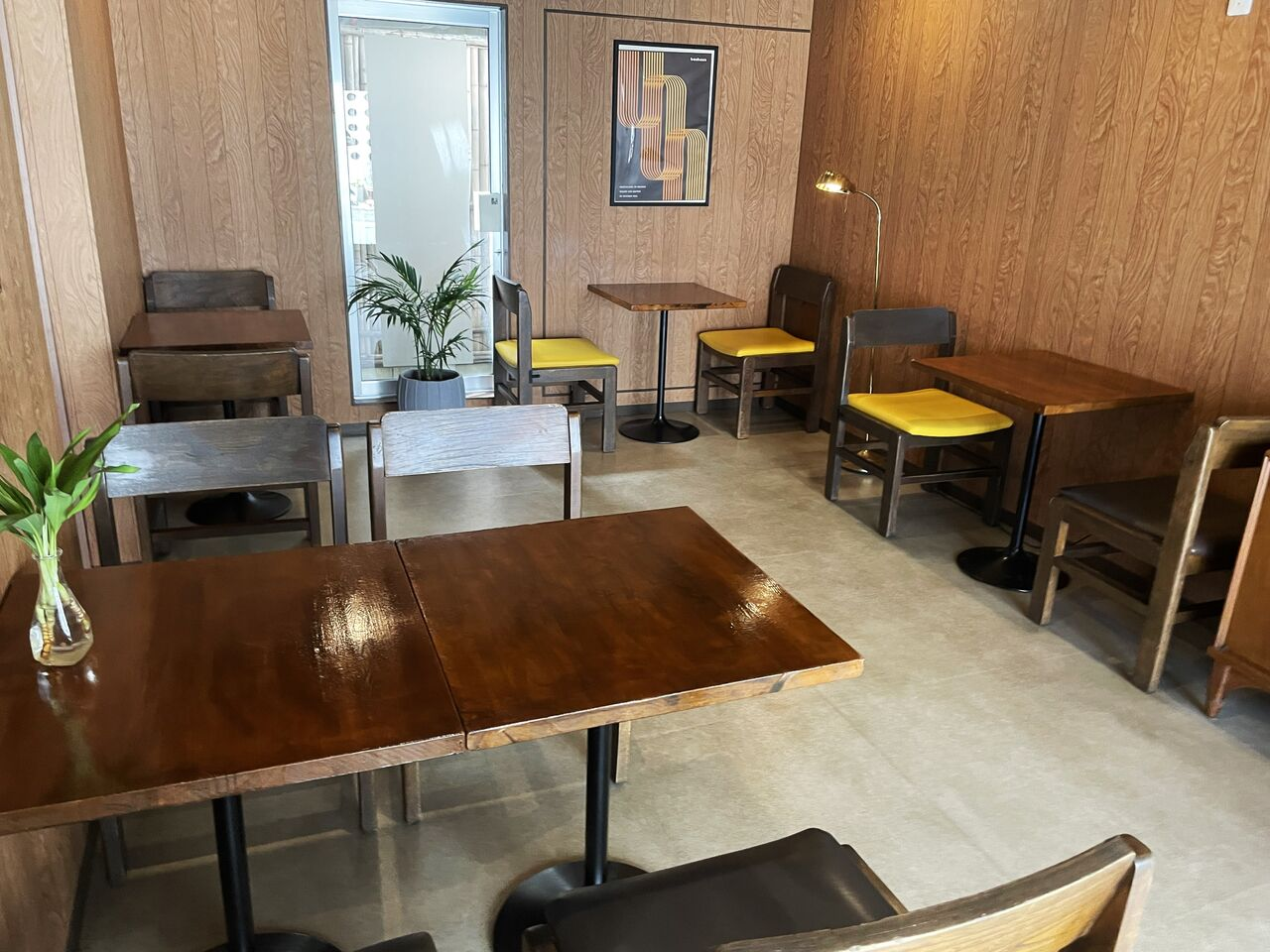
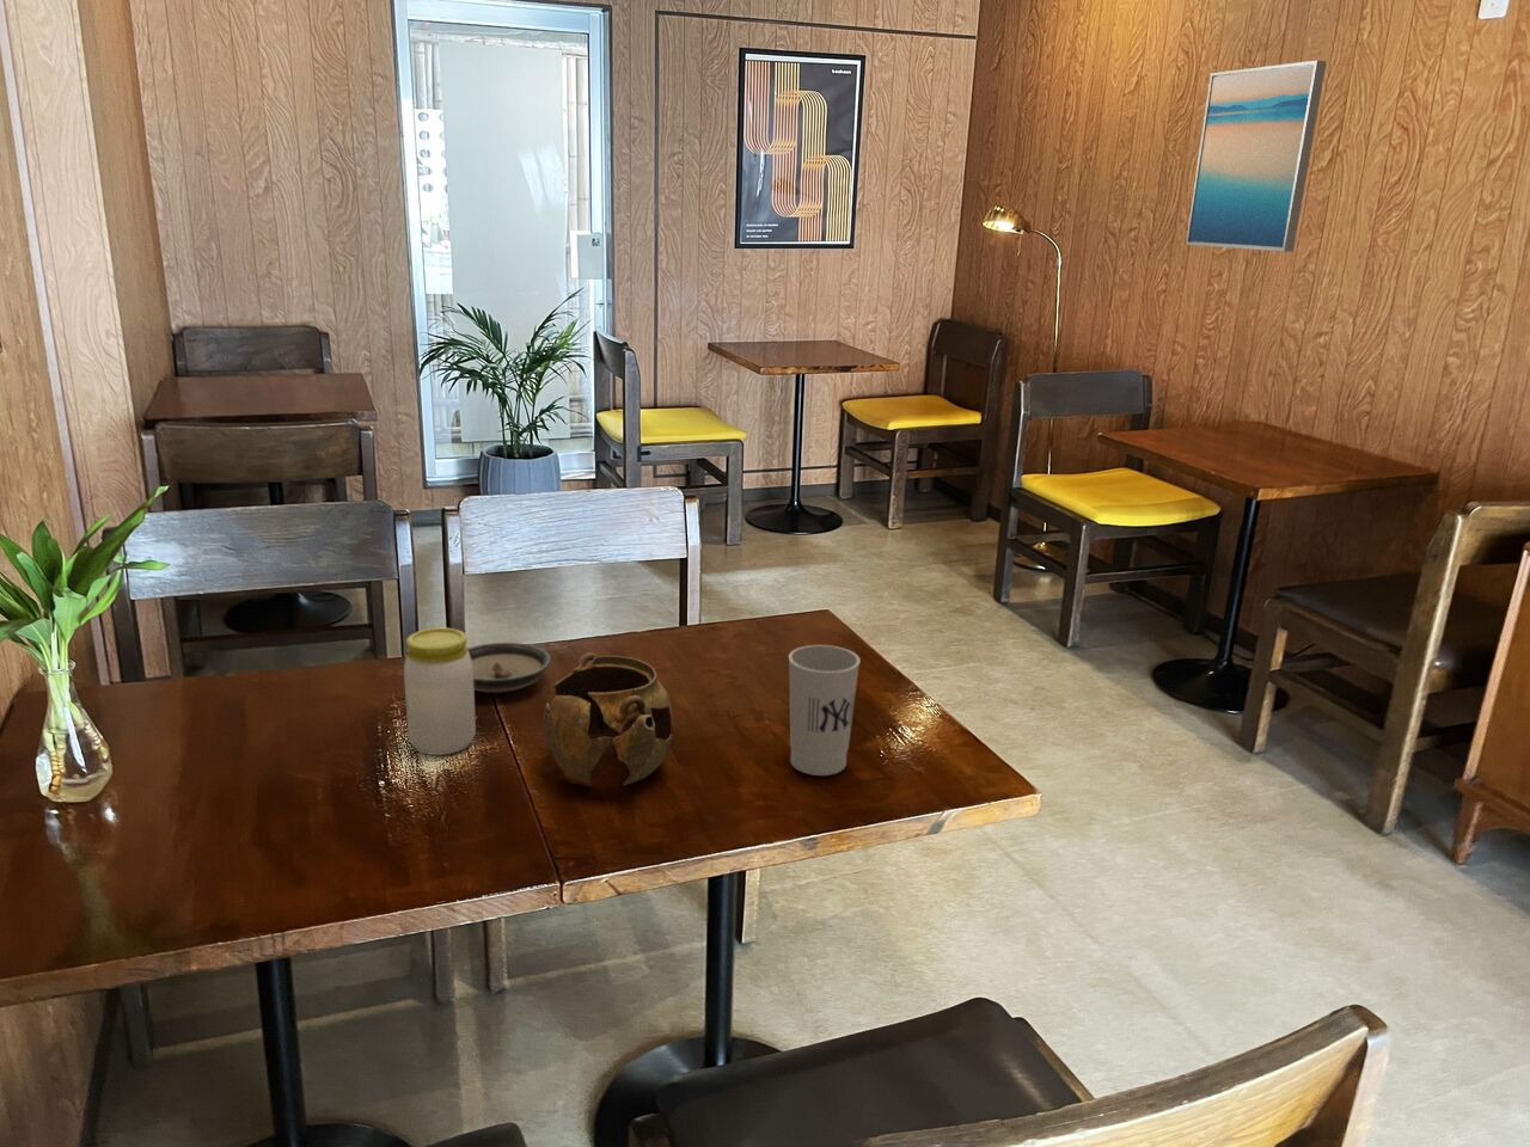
+ jar (439, 690)
+ teapot (612, 727)
+ saucer (500, 671)
+ wall art (1251, 159)
+ cup (822, 711)
